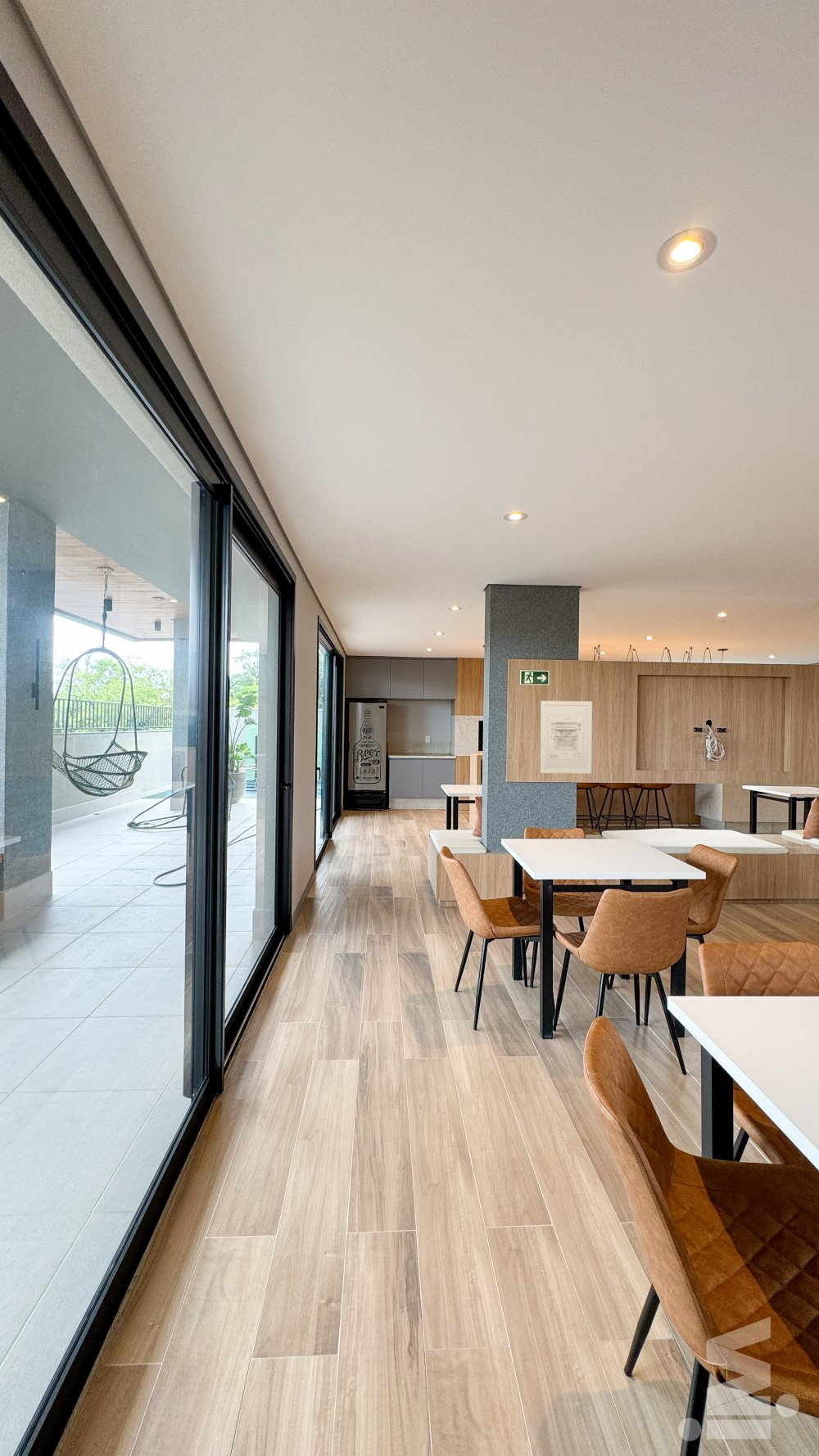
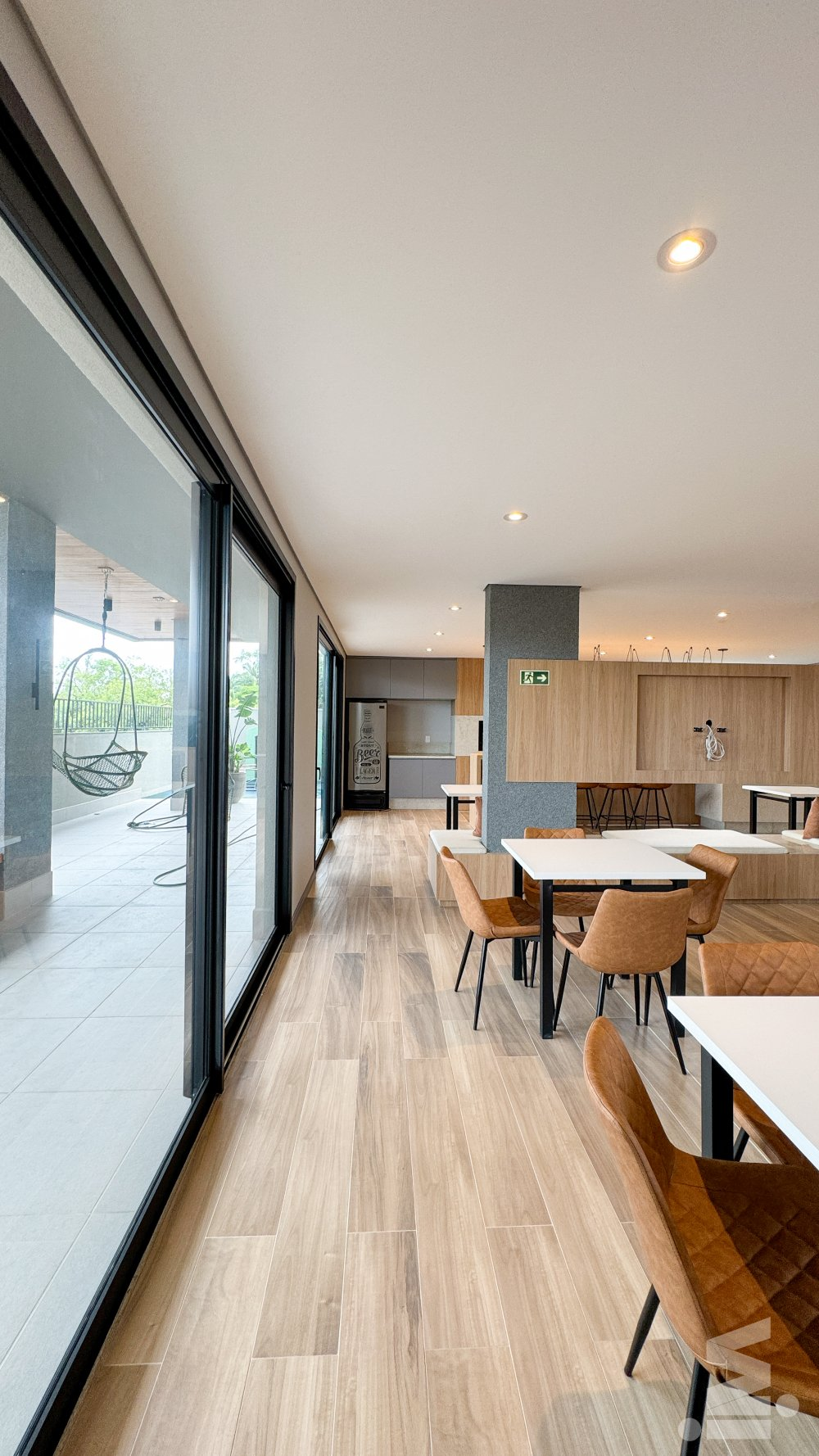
- wall art (566, 737)
